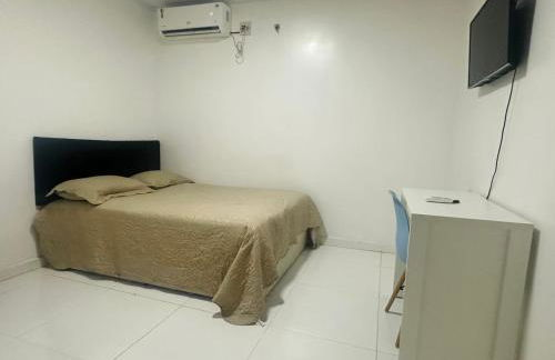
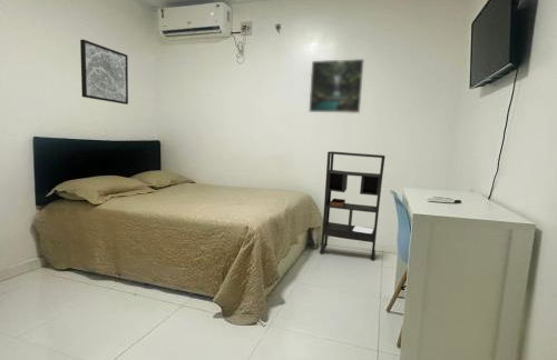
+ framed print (335, 87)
+ wall art (106, 74)
+ bookshelf (352, 204)
